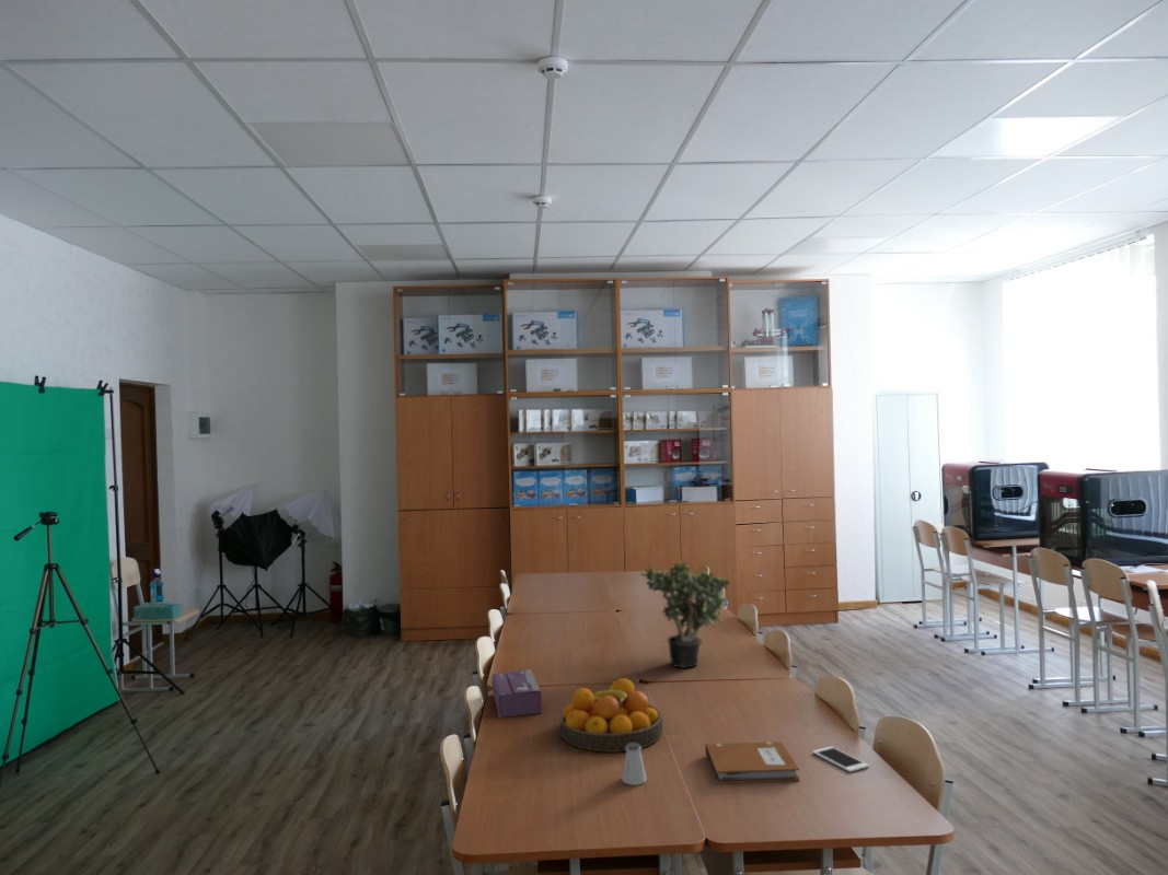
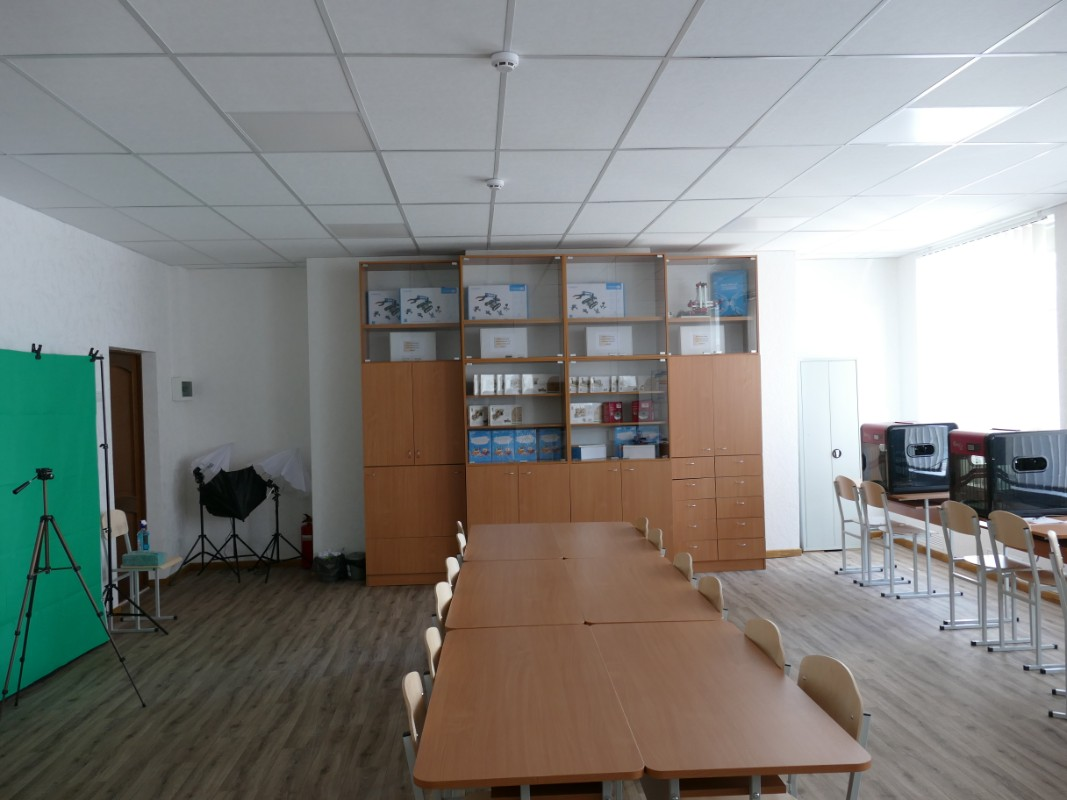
- notebook (752, 760)
- tissue box (516, 691)
- fruit bowl (610, 709)
- cell phone (840, 758)
- saltshaker (634, 761)
- potted plant (686, 614)
